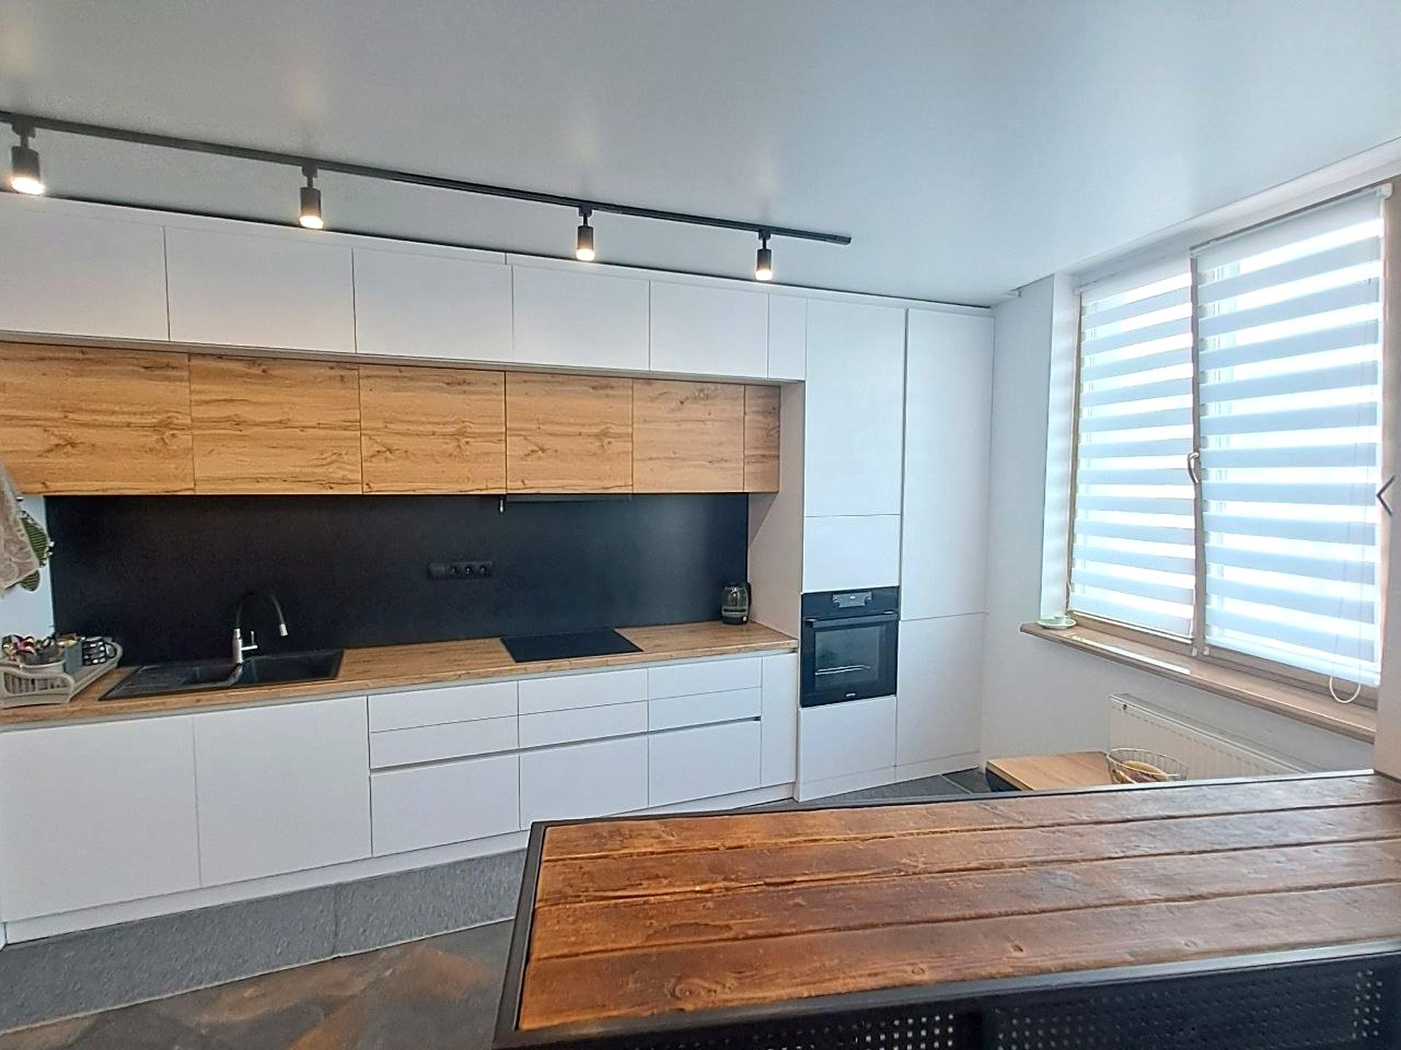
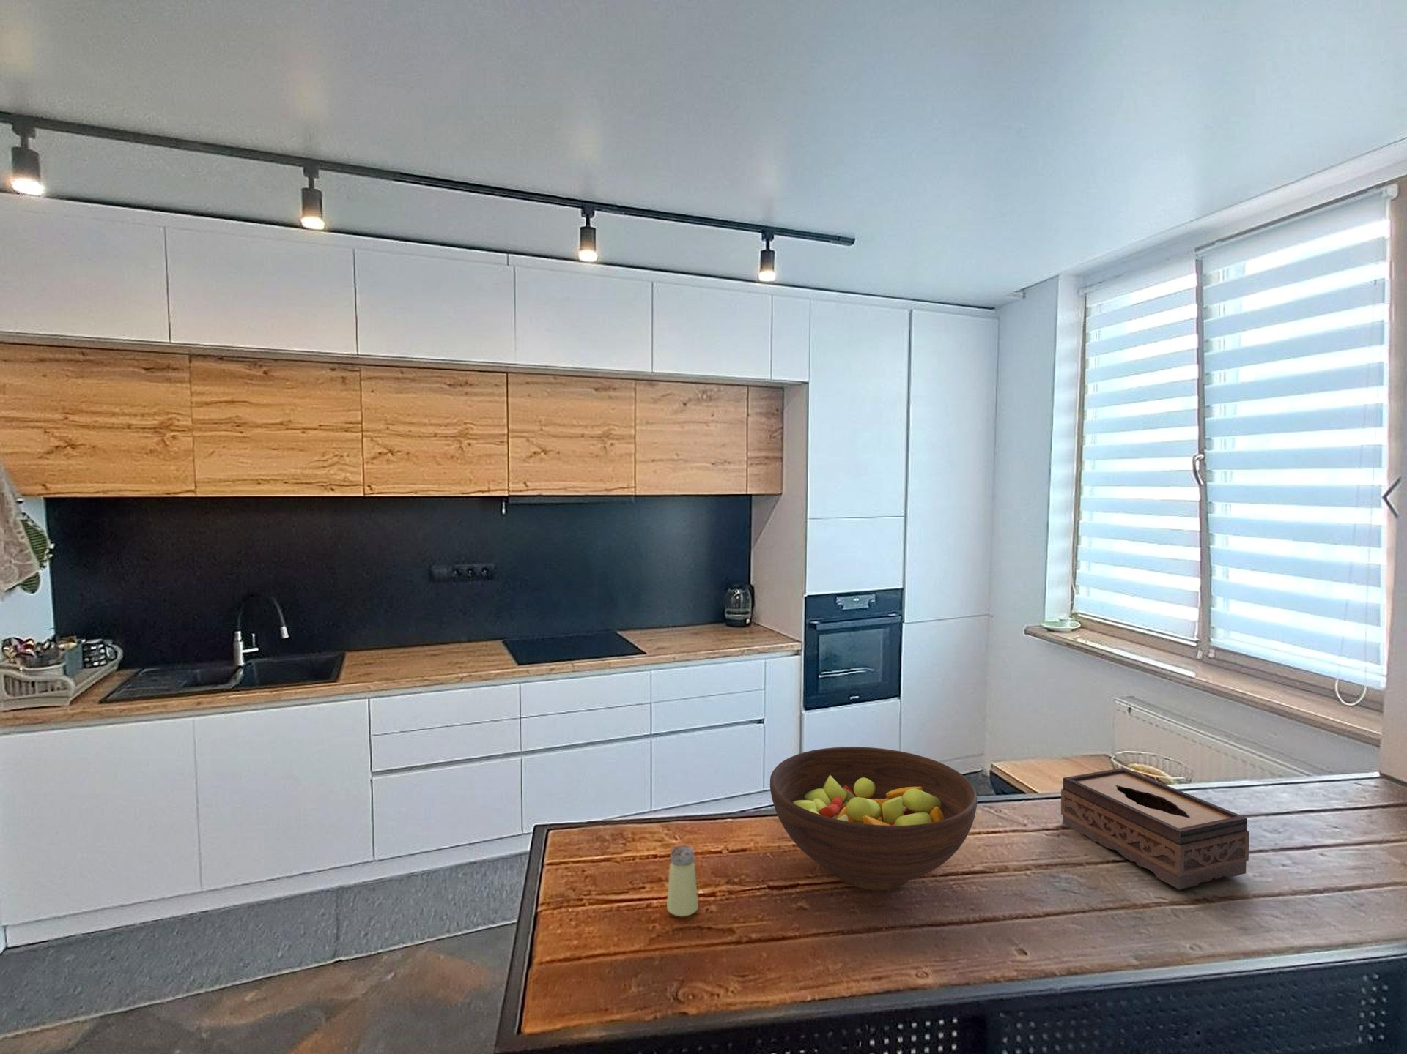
+ fruit bowl (870, 826)
+ tissue box (1148, 822)
+ saltshaker (682, 879)
